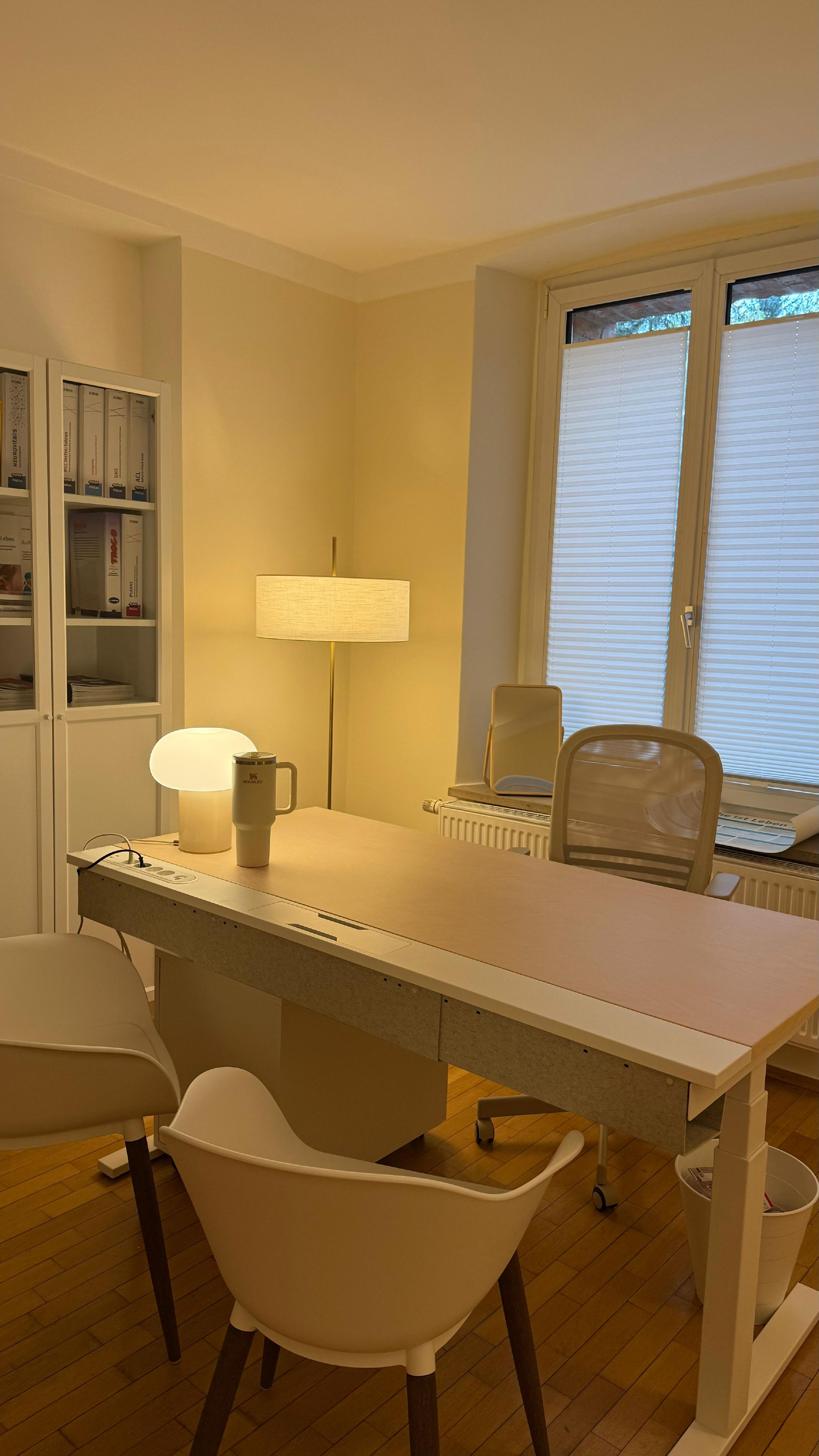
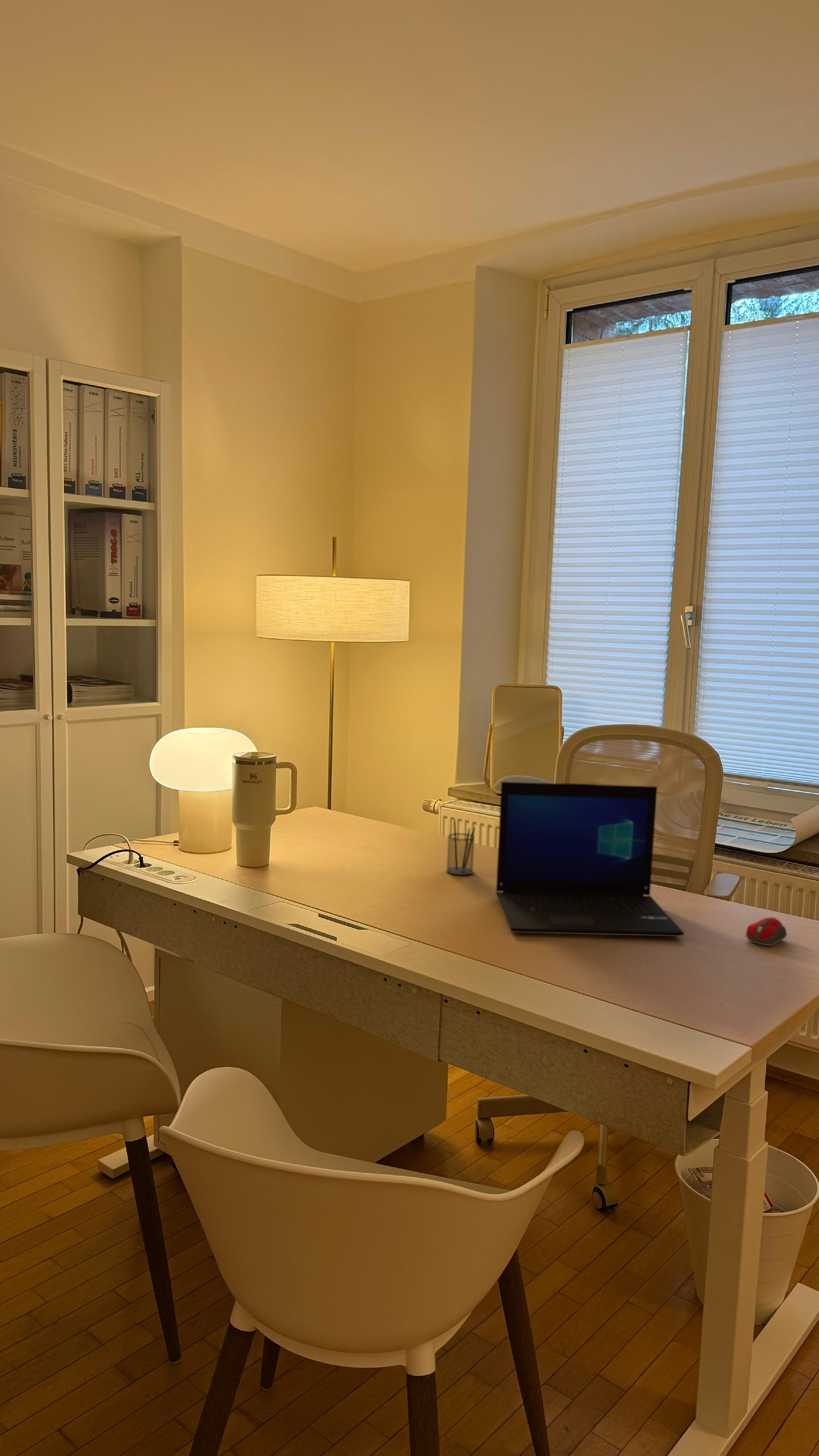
+ computer mouse (767, 929)
+ pencil holder (461, 846)
+ laptop (587, 856)
